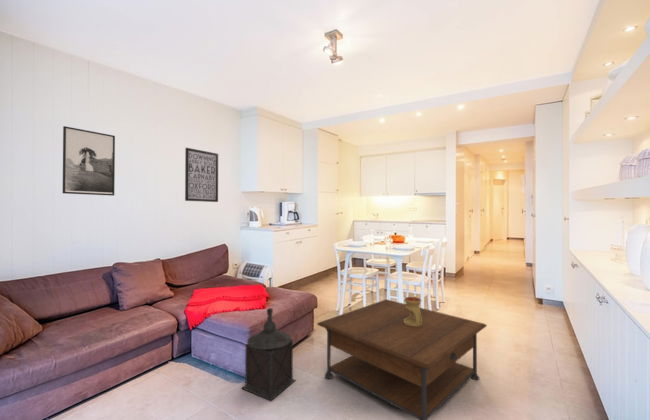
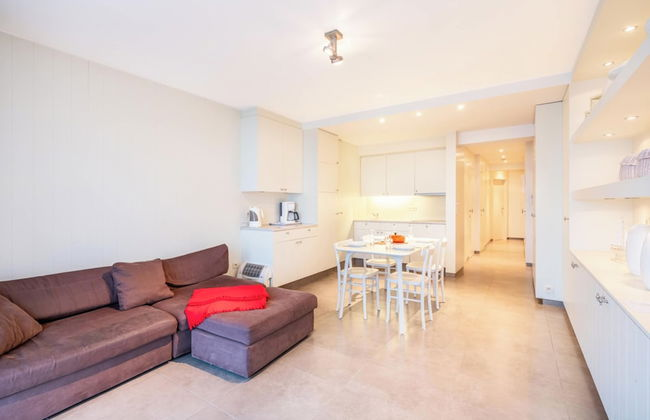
- wall art (202, 176)
- coffee table (401, 350)
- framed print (90, 162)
- lantern (269, 346)
- oil burner (412, 310)
